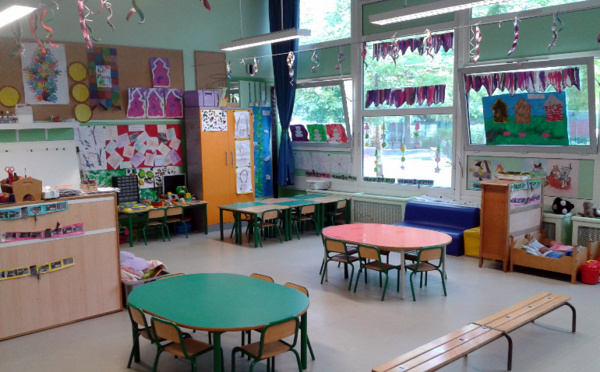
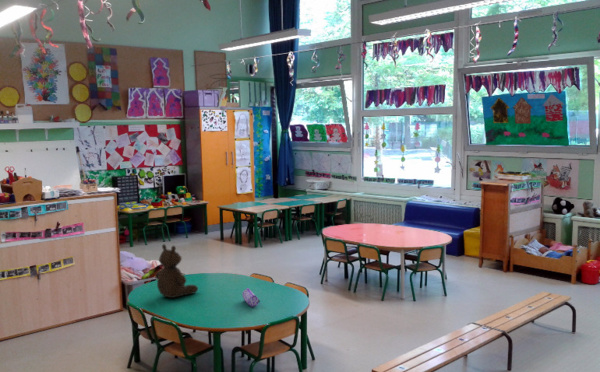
+ teddy bear (176, 269)
+ pencil case (250, 297)
